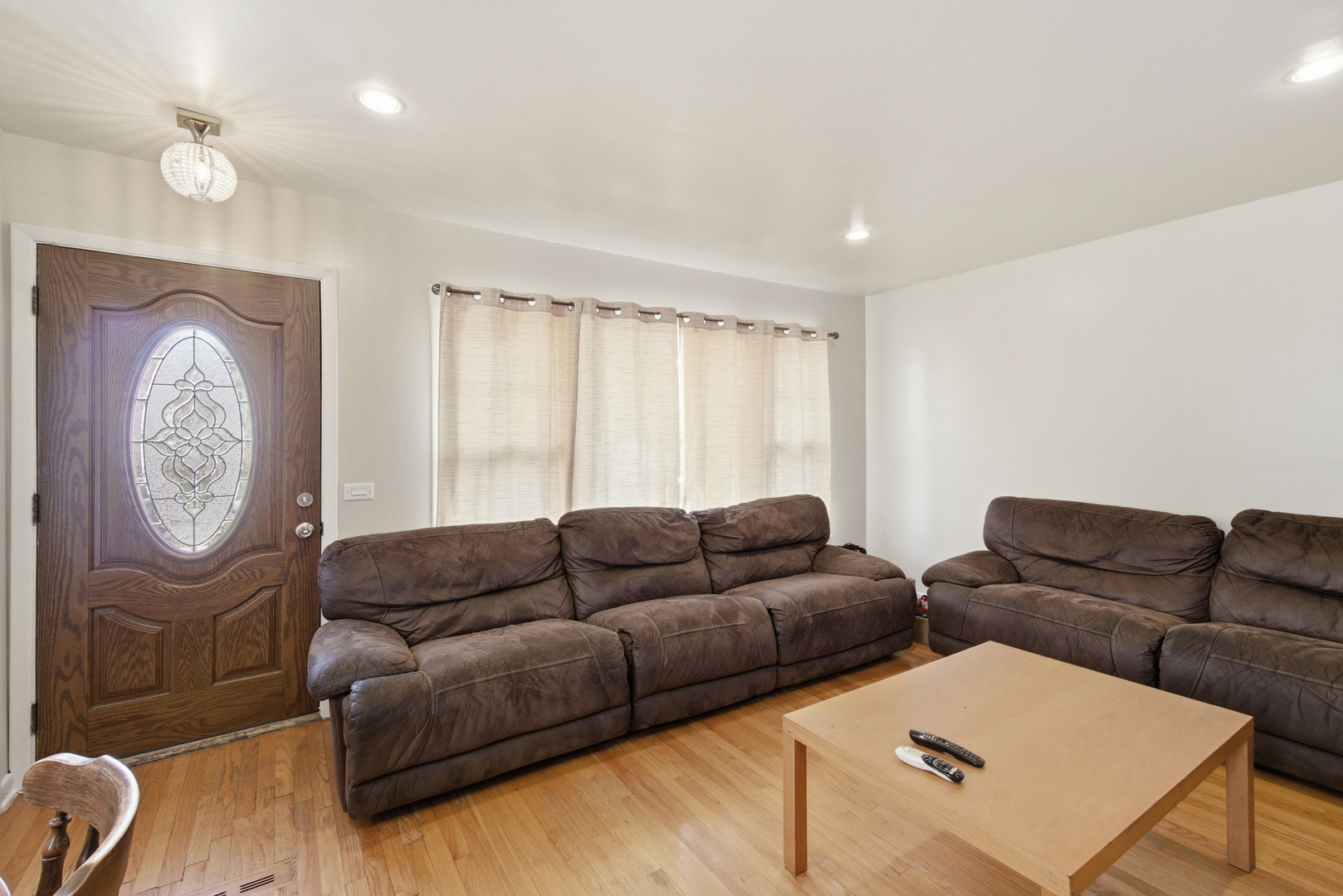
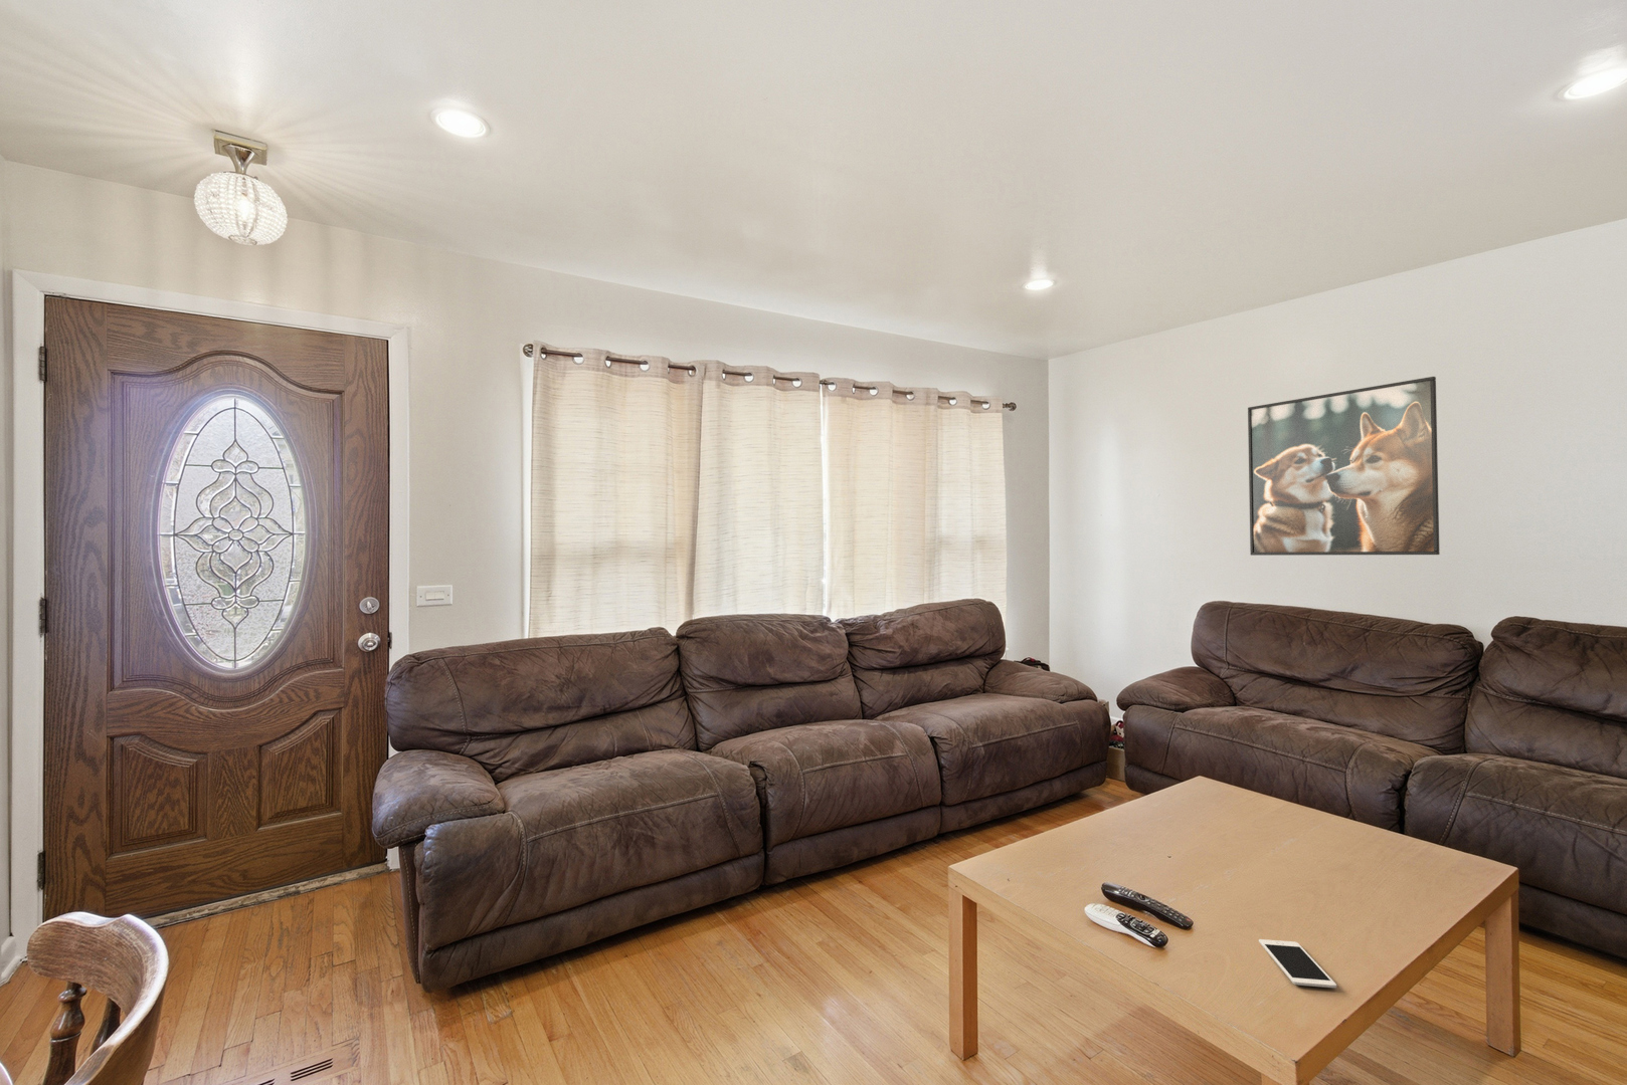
+ cell phone (1295, 961)
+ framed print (1334, 473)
